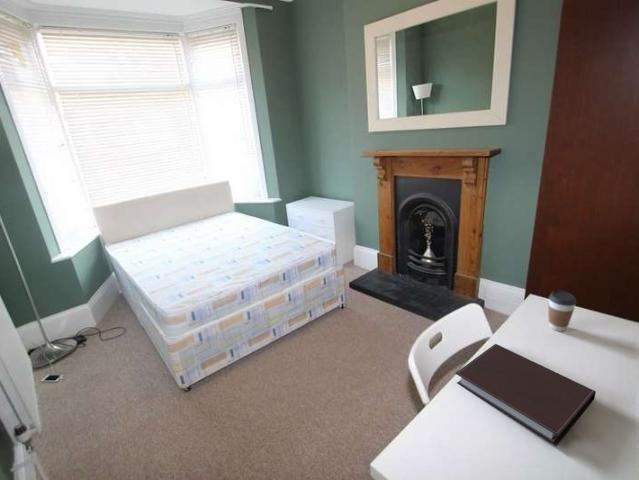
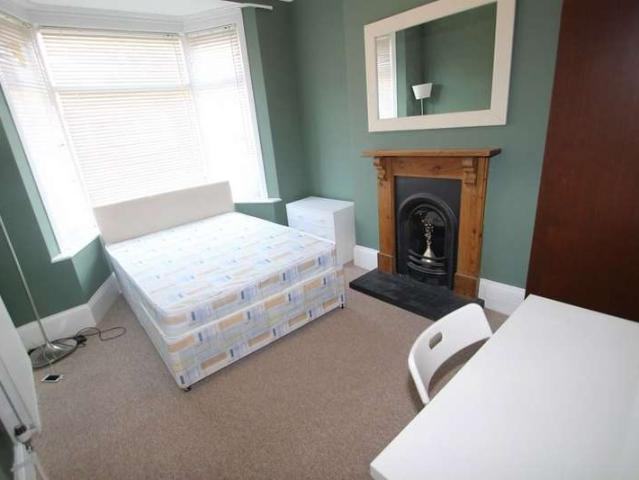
- notebook (521, 385)
- coffee cup (560, 311)
